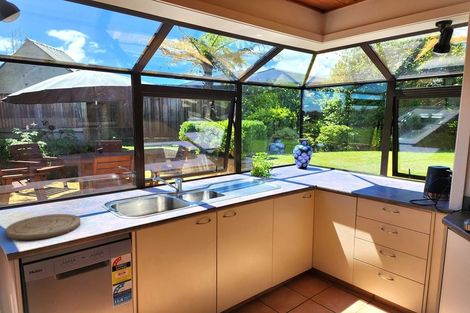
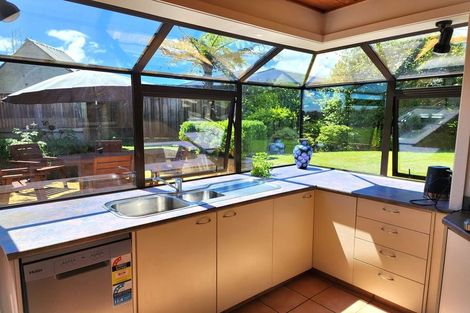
- cutting board (45, 225)
